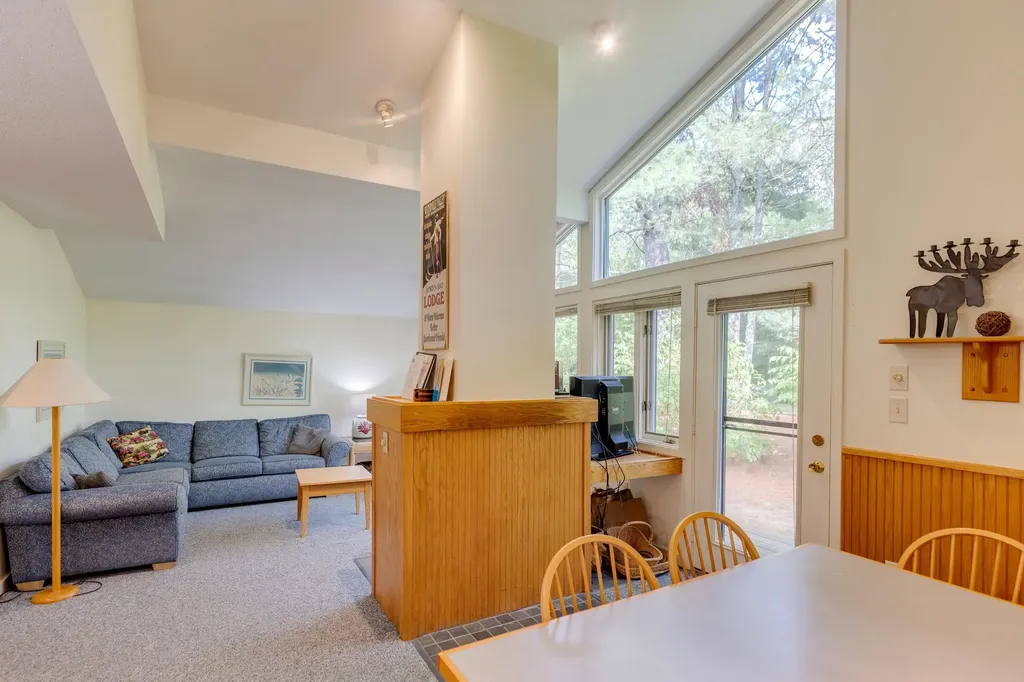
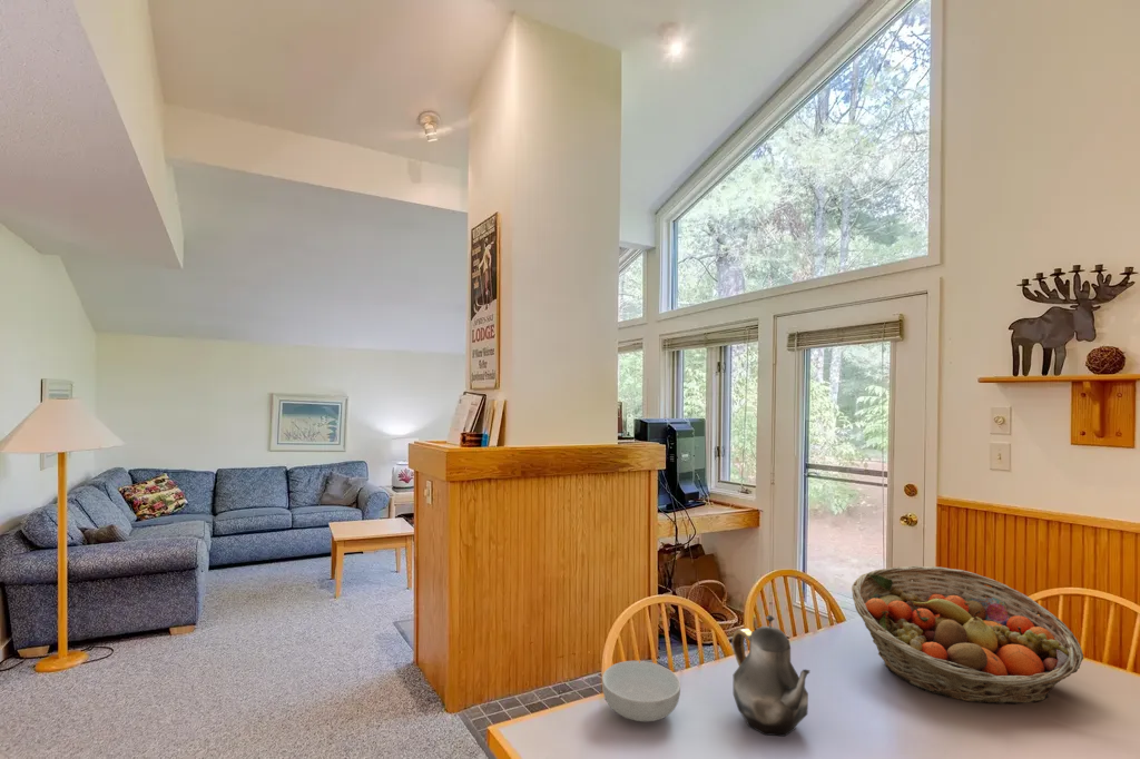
+ cereal bowl (640, 694)
+ teapot (769, 668)
+ fruit basket (956, 630)
